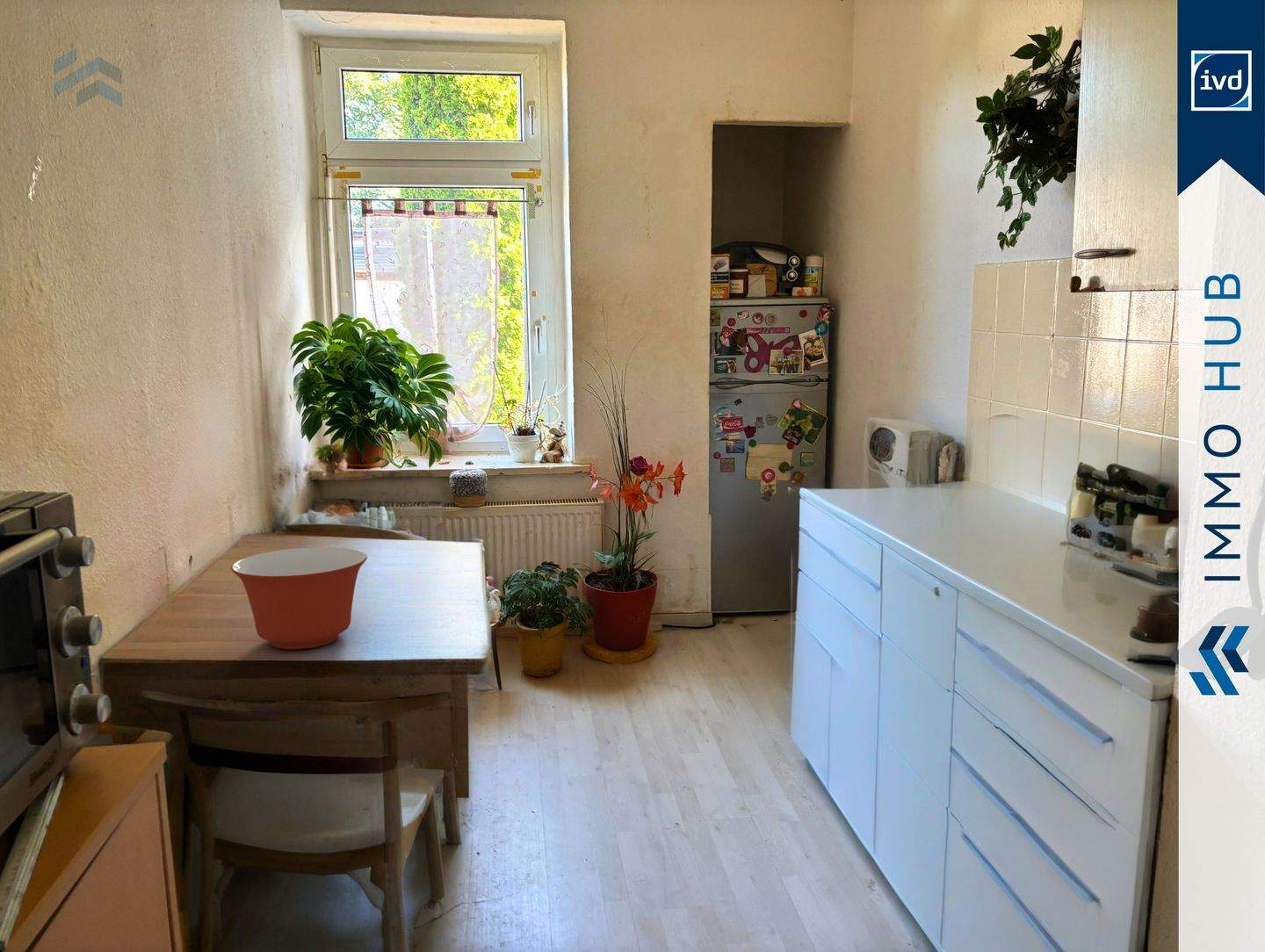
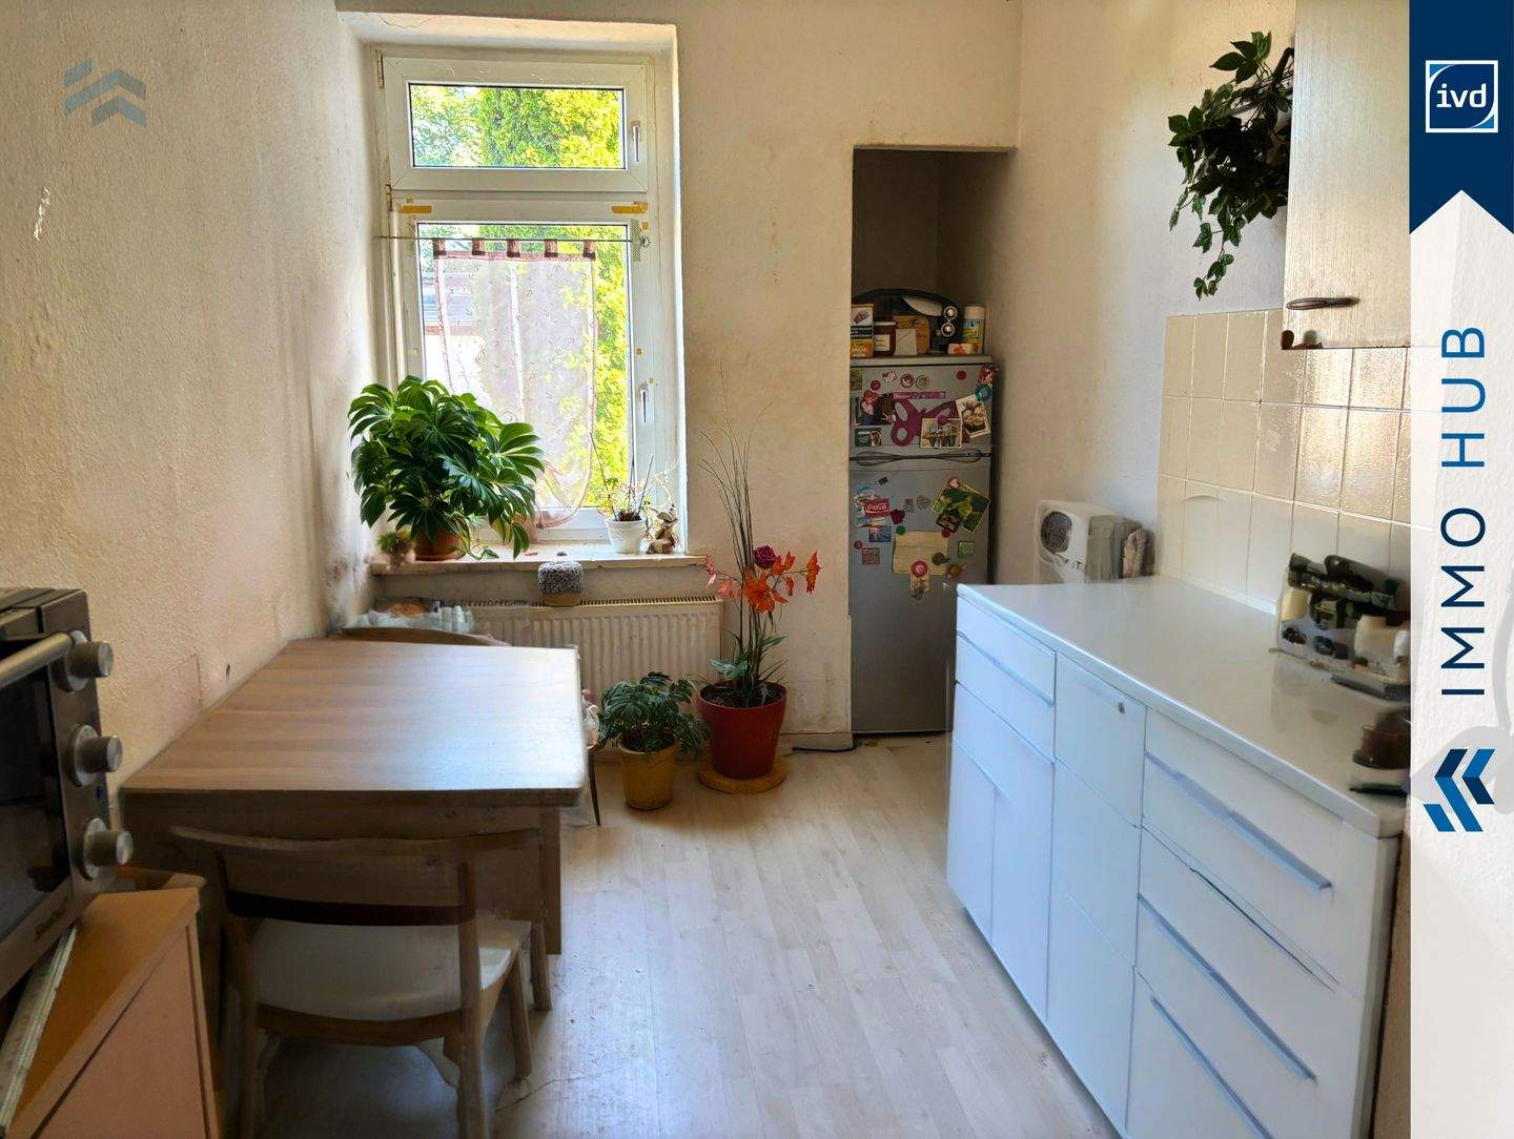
- mixing bowl (302, 600)
